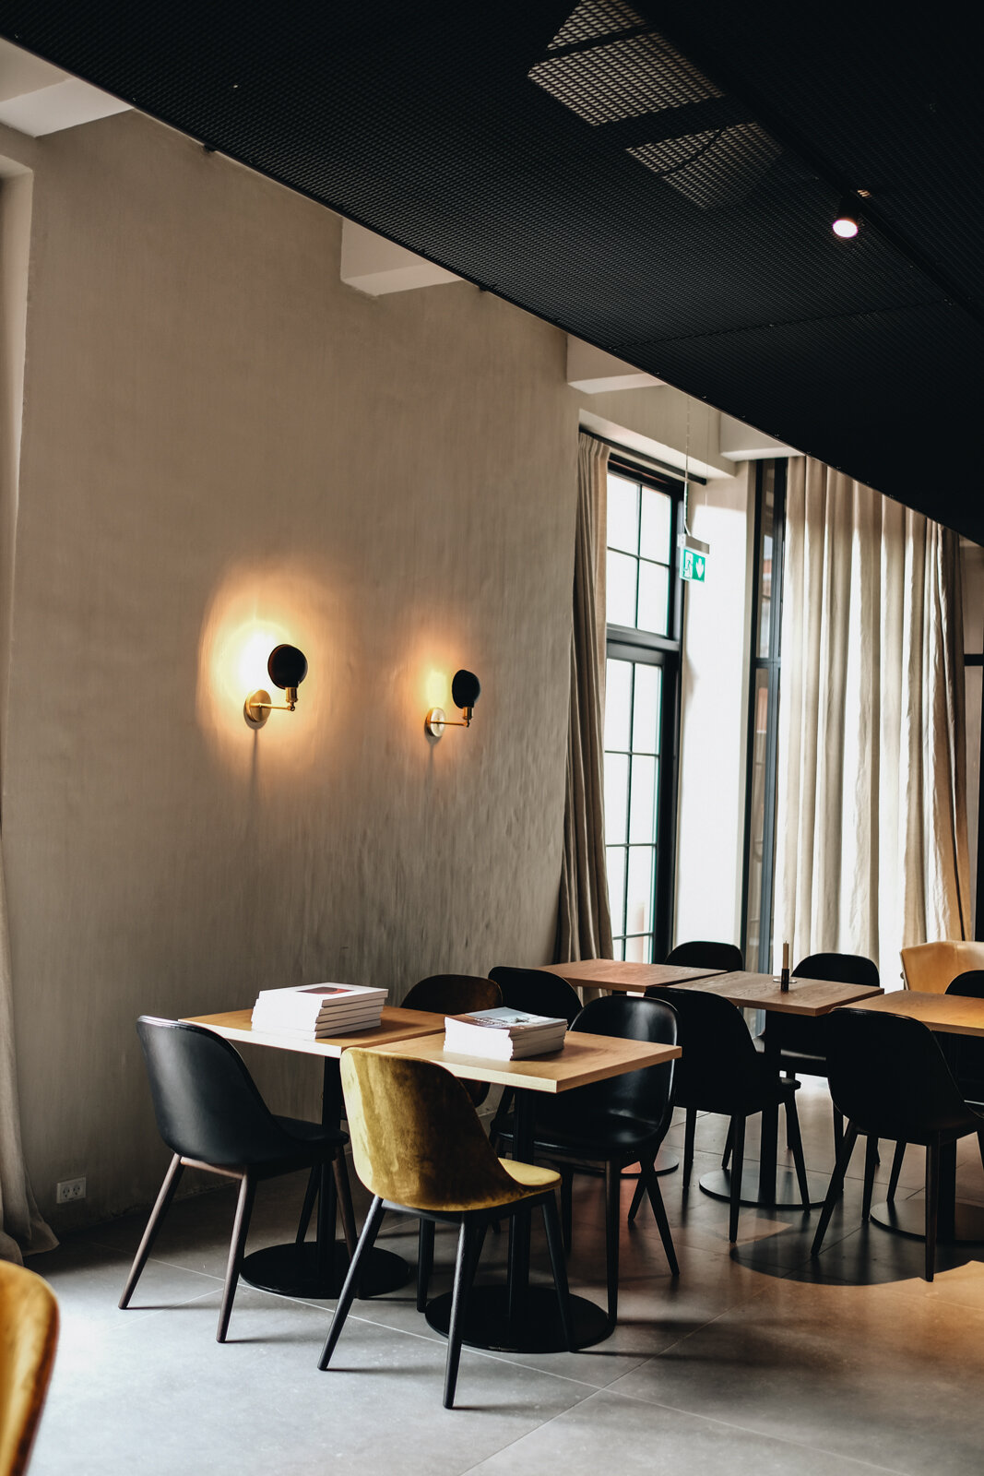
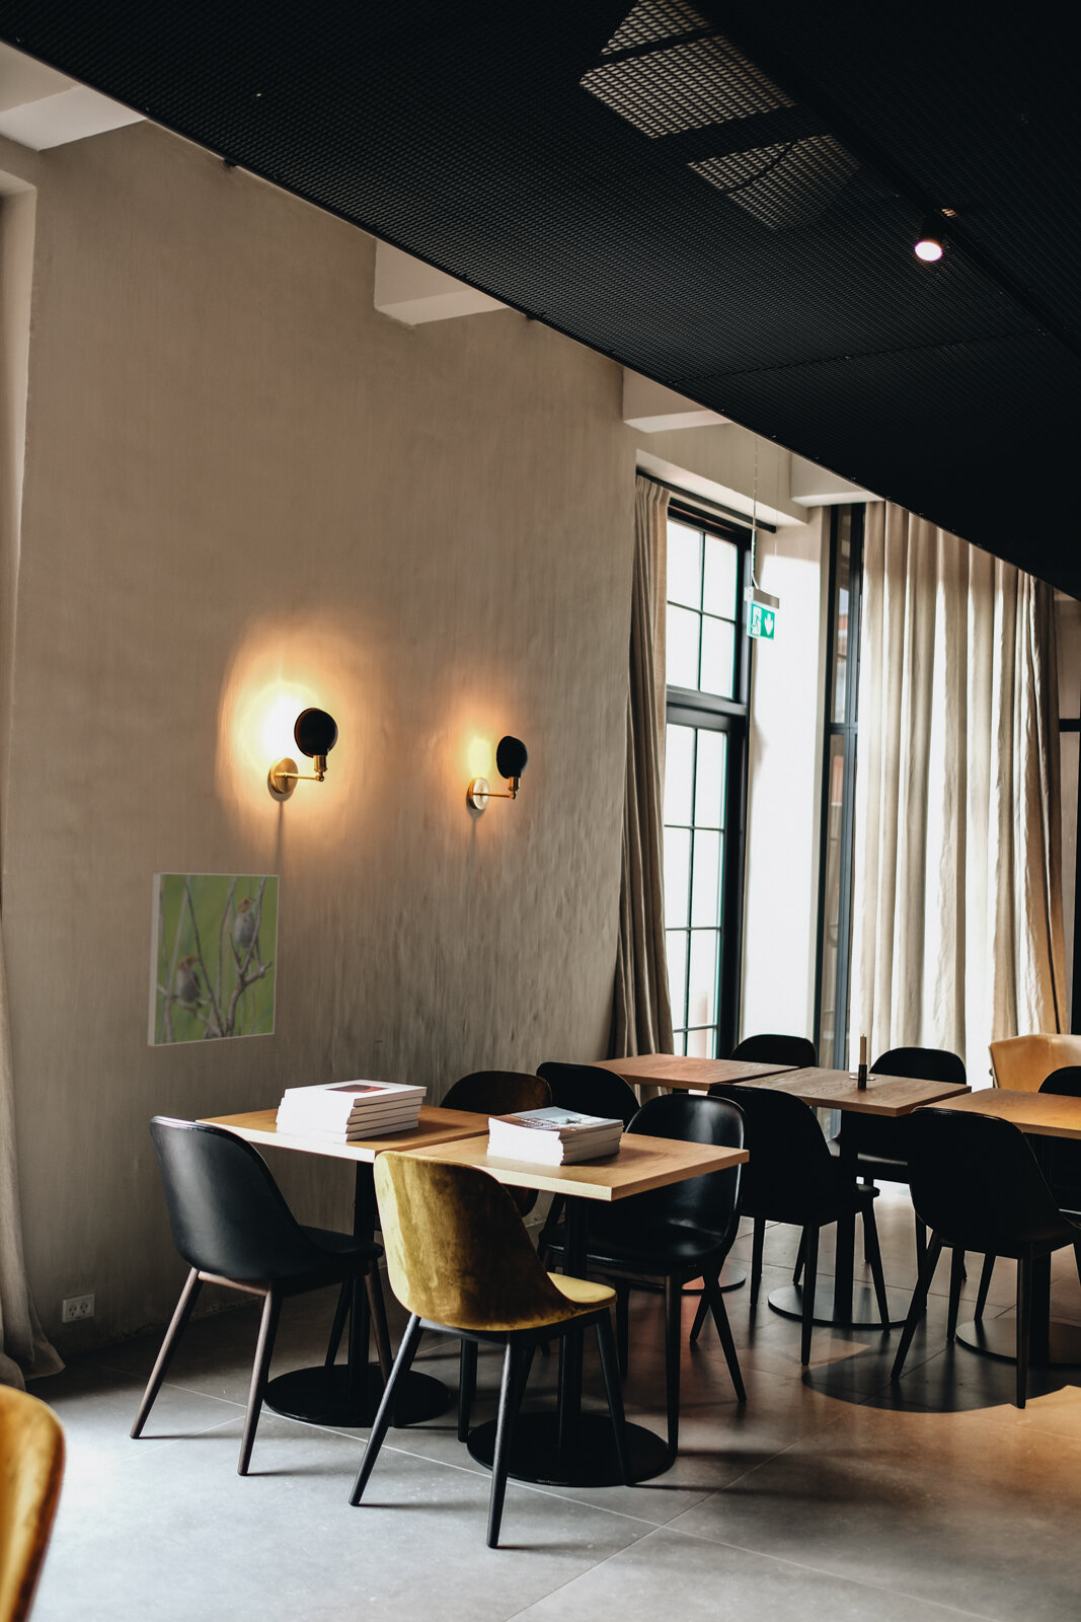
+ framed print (216, 956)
